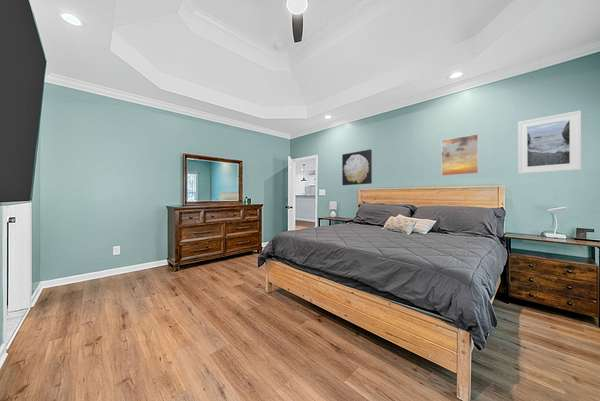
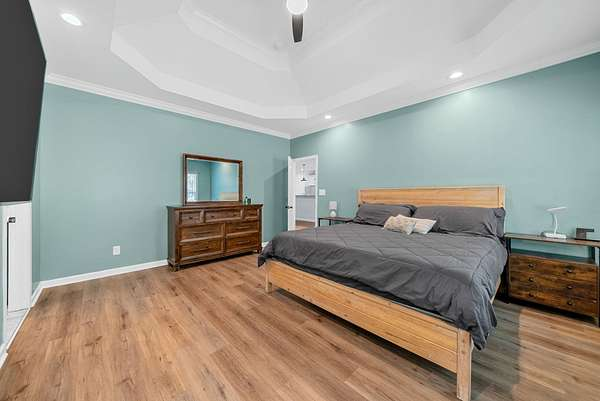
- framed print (547, 144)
- wall art (356, 168)
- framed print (459, 156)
